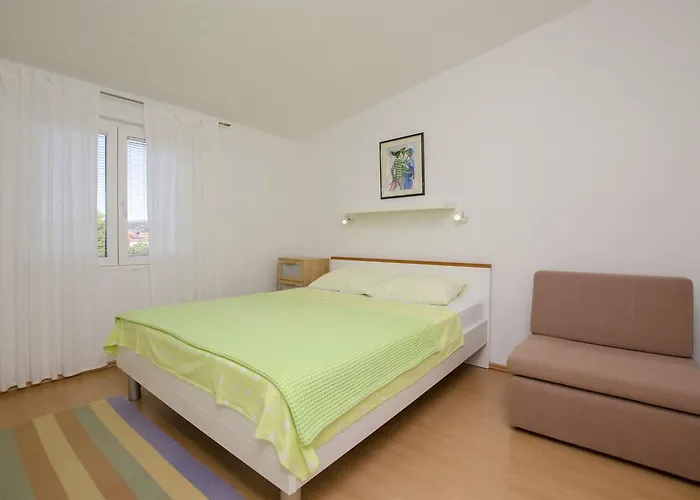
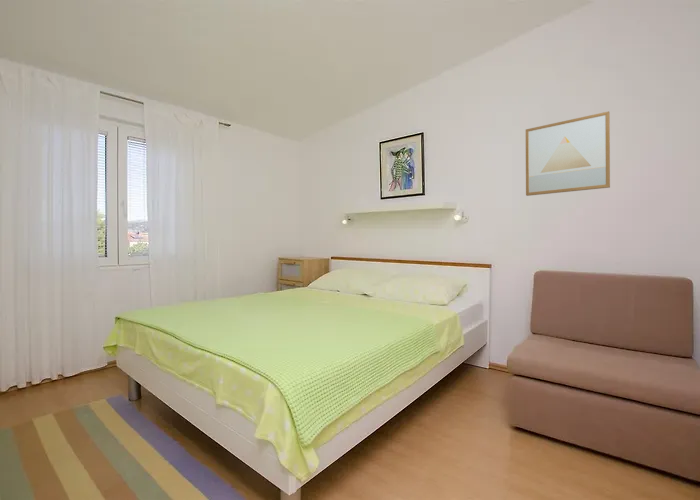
+ wall art (565, 156)
